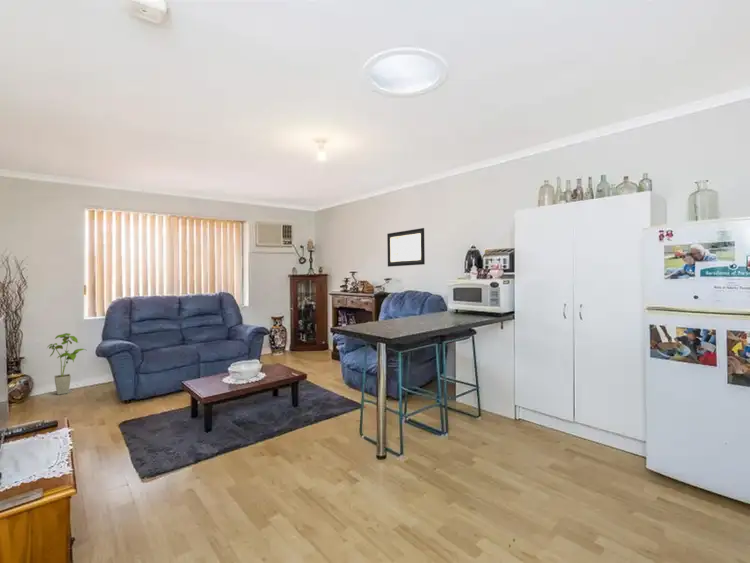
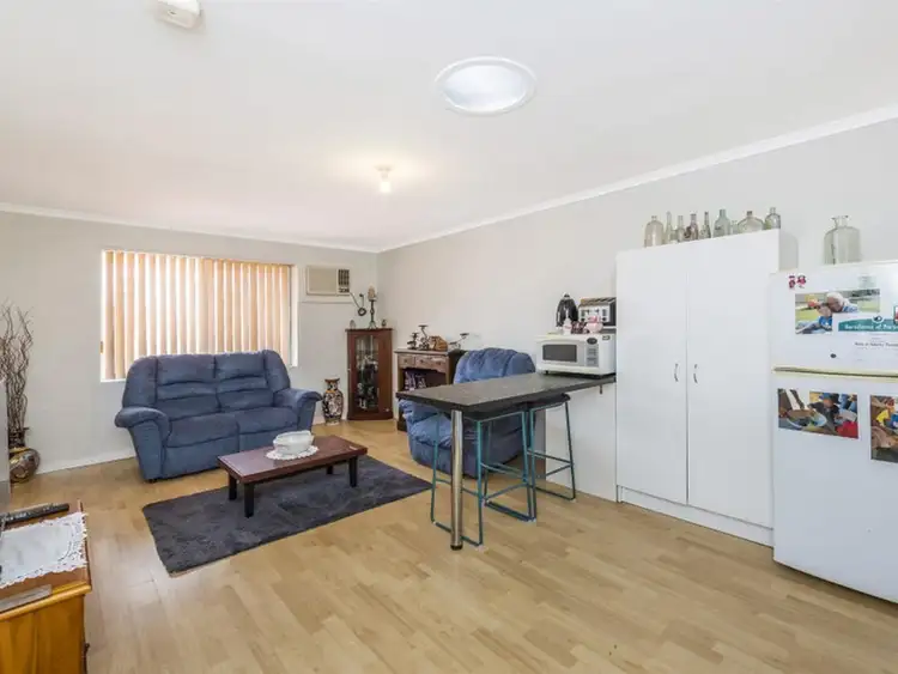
- house plant (67, 362)
- wall art (405, 248)
